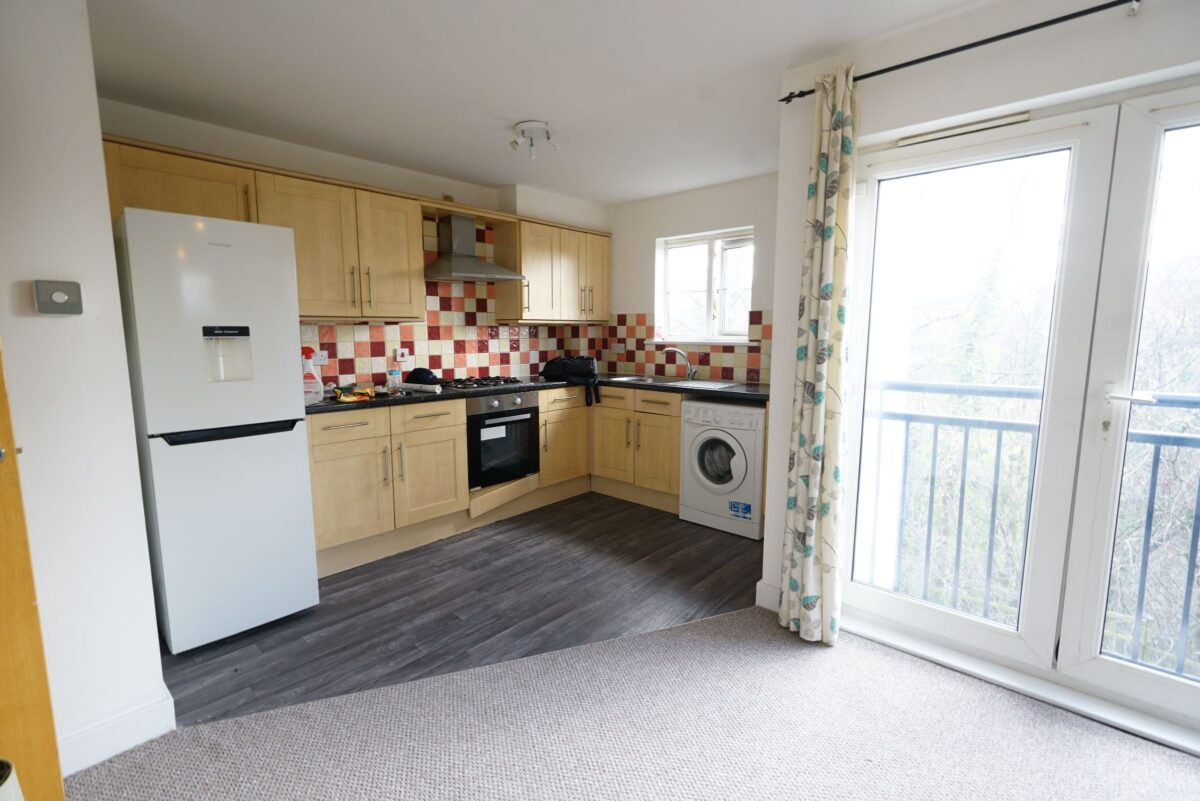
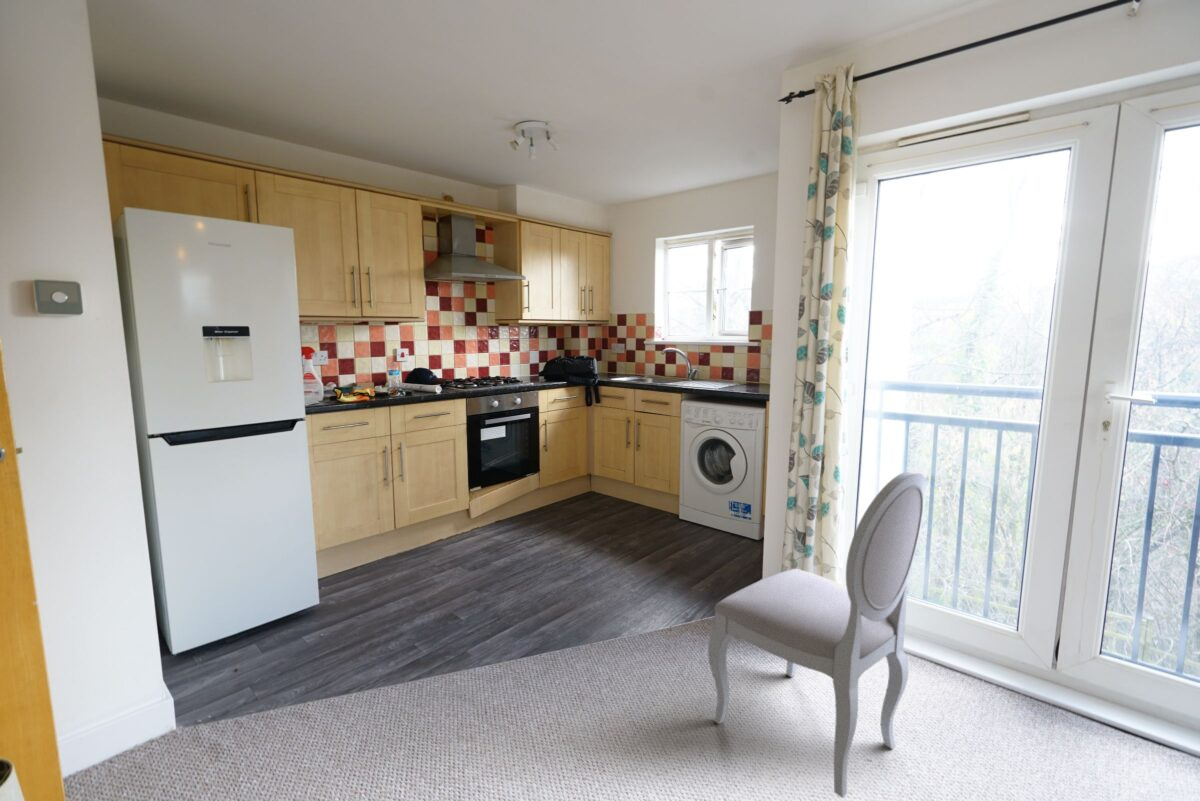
+ dining chair (807, 593)
